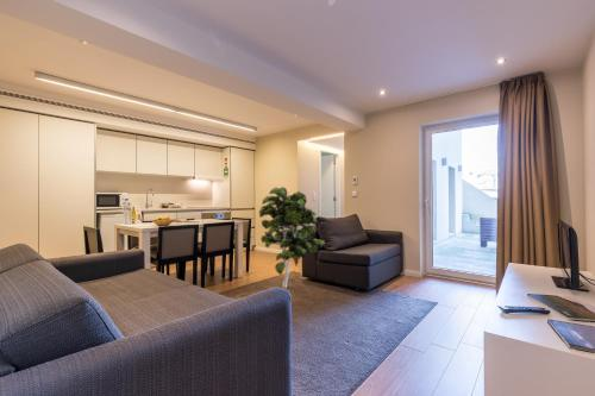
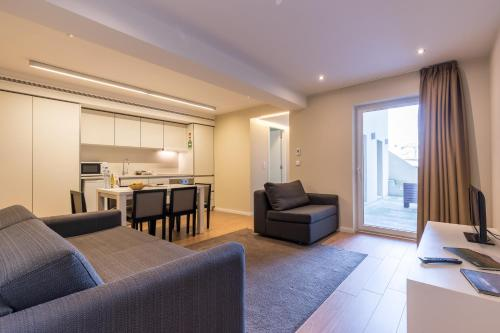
- indoor plant (290, 237)
